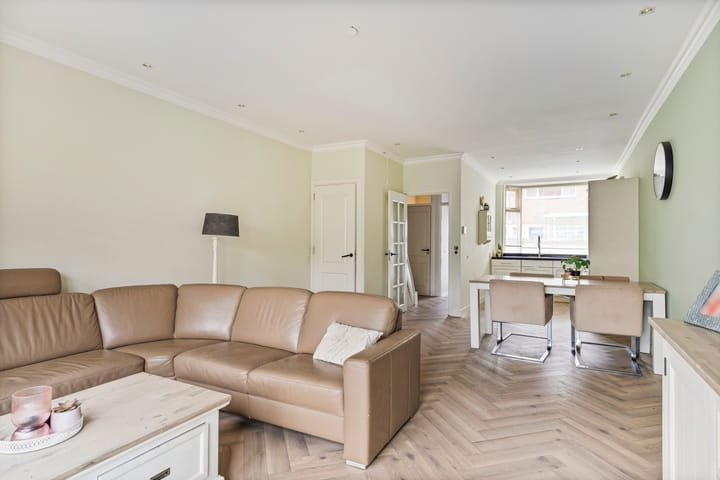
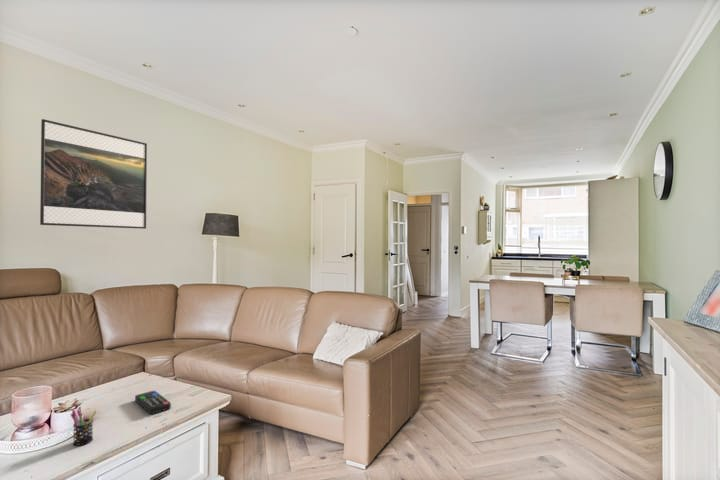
+ pen holder (81, 426)
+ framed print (99, 179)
+ remote control (152, 401)
